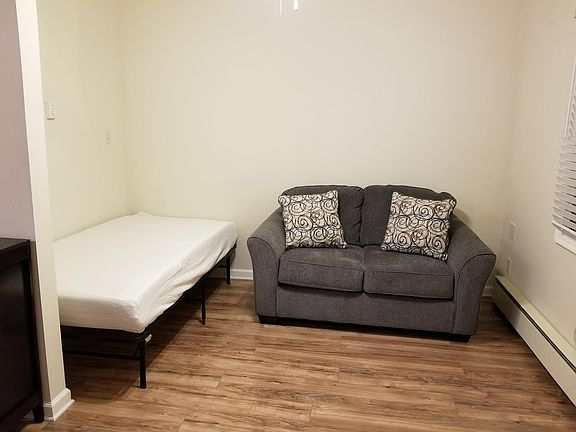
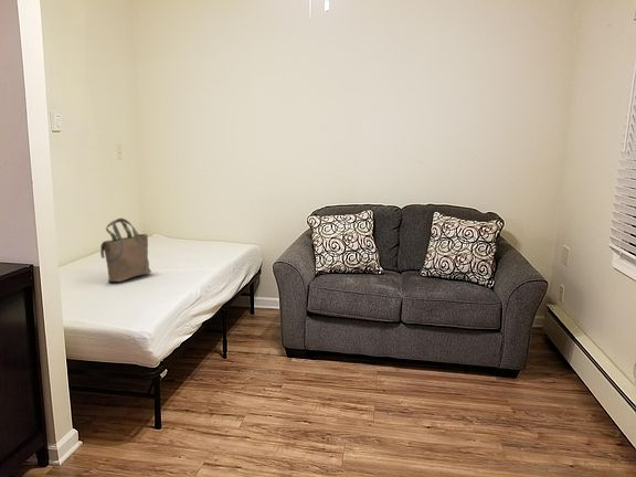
+ tote bag (123, 248)
